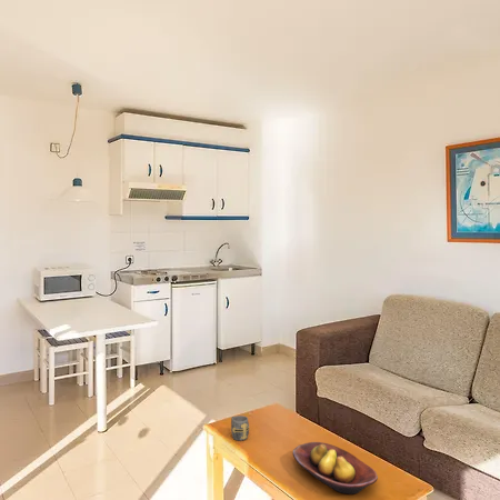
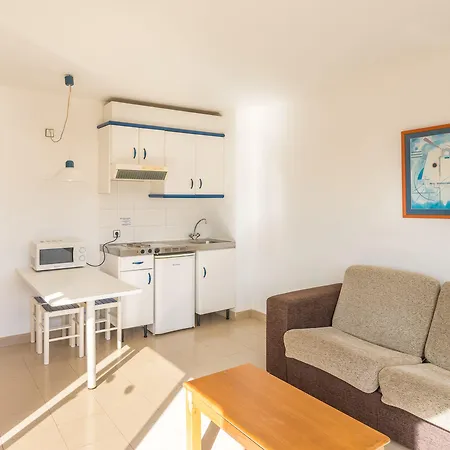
- fruit bowl (332, 463)
- mug (238, 427)
